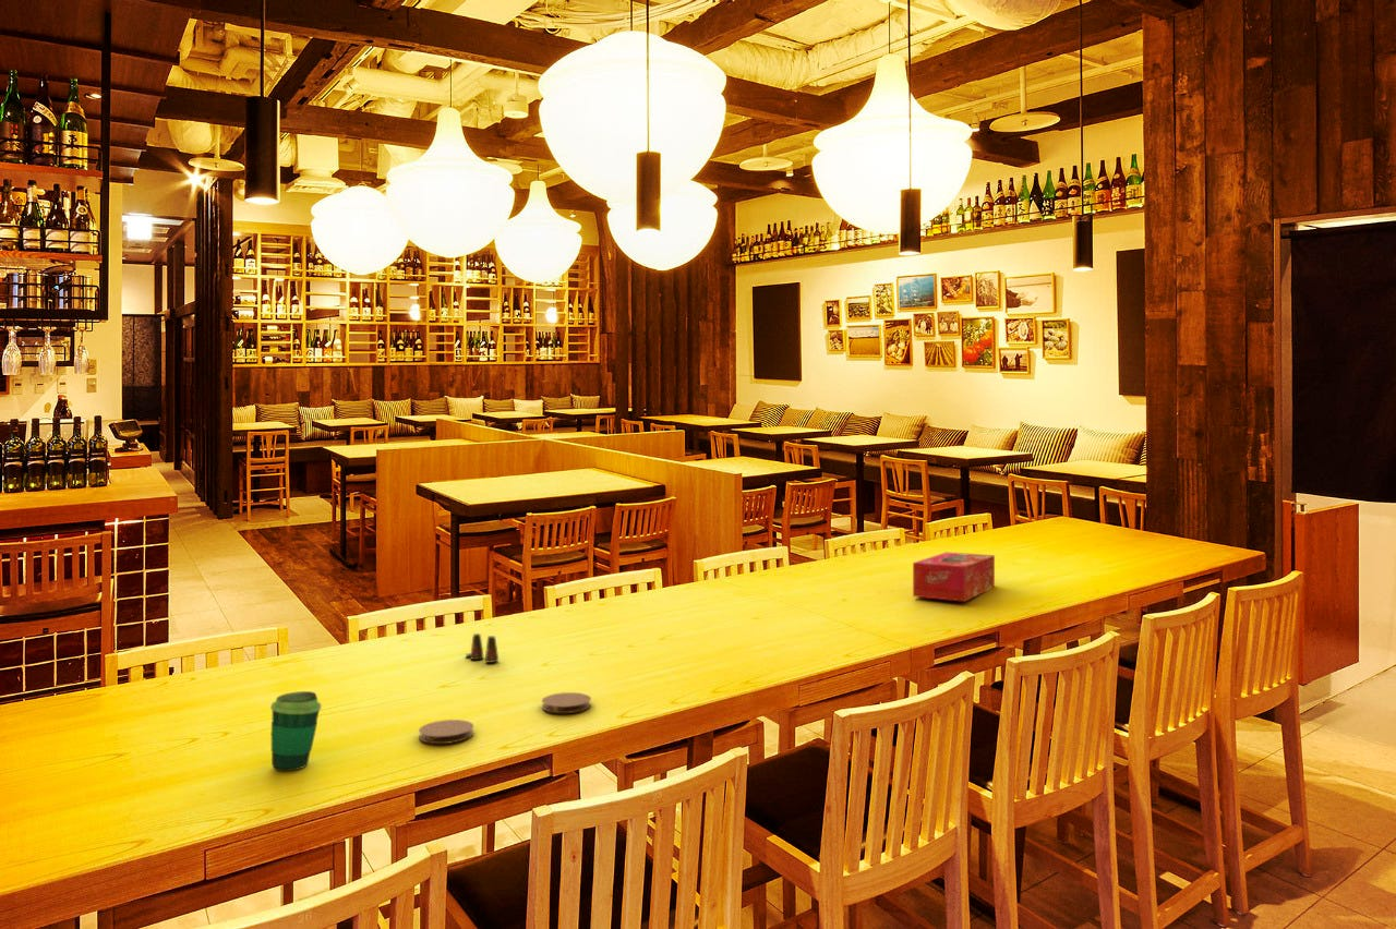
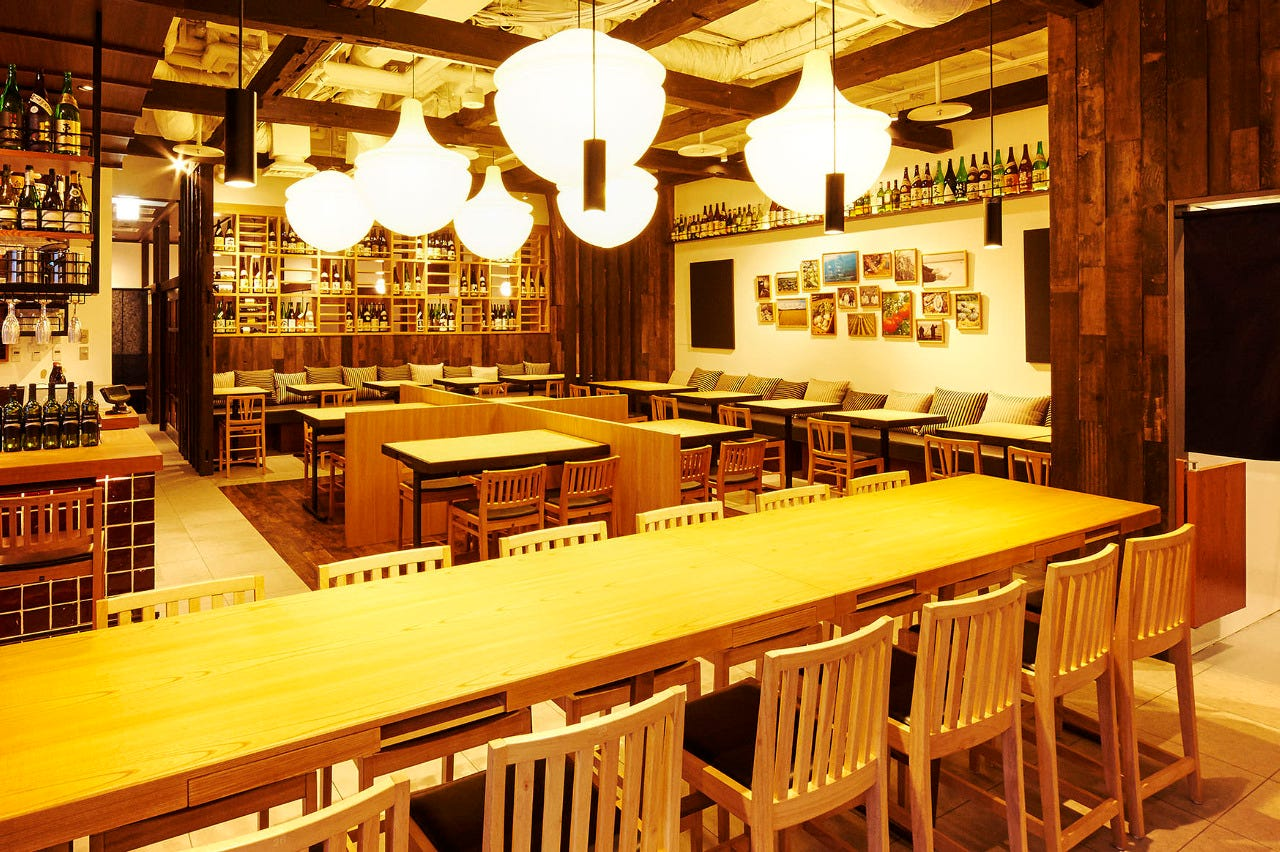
- salt shaker (481, 647)
- tissue box (954, 575)
- coaster (566, 702)
- cup (296, 731)
- coaster (446, 731)
